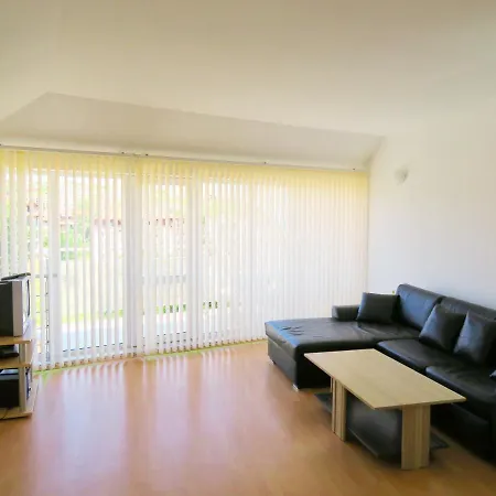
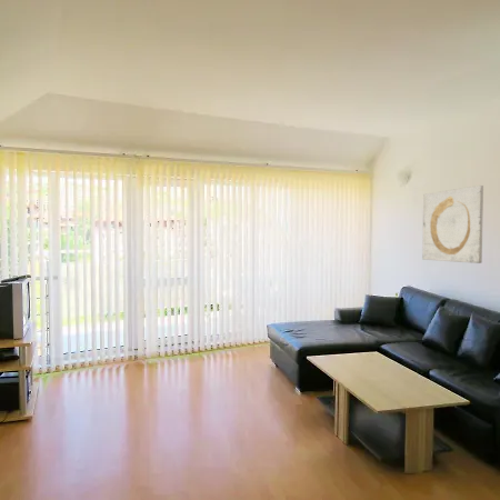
+ wall art (450, 226)
